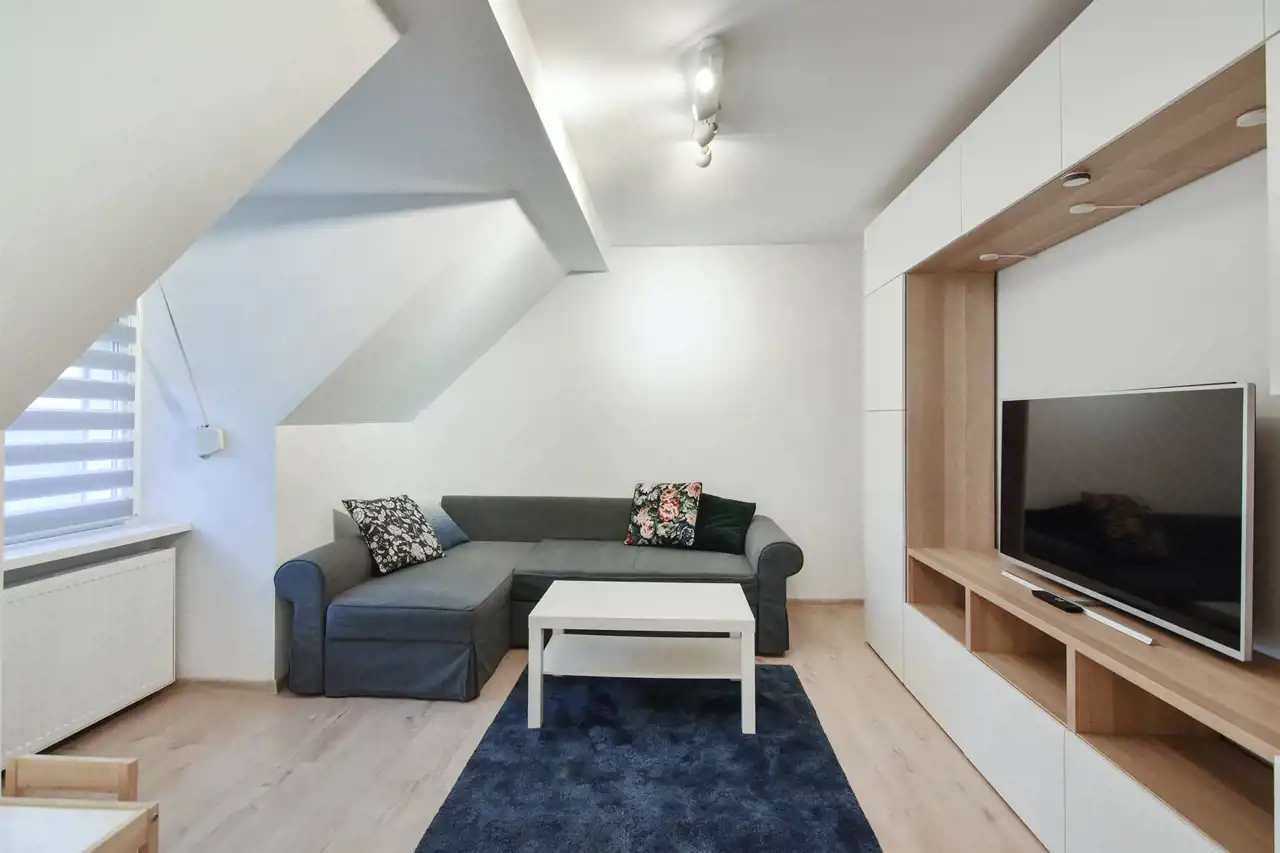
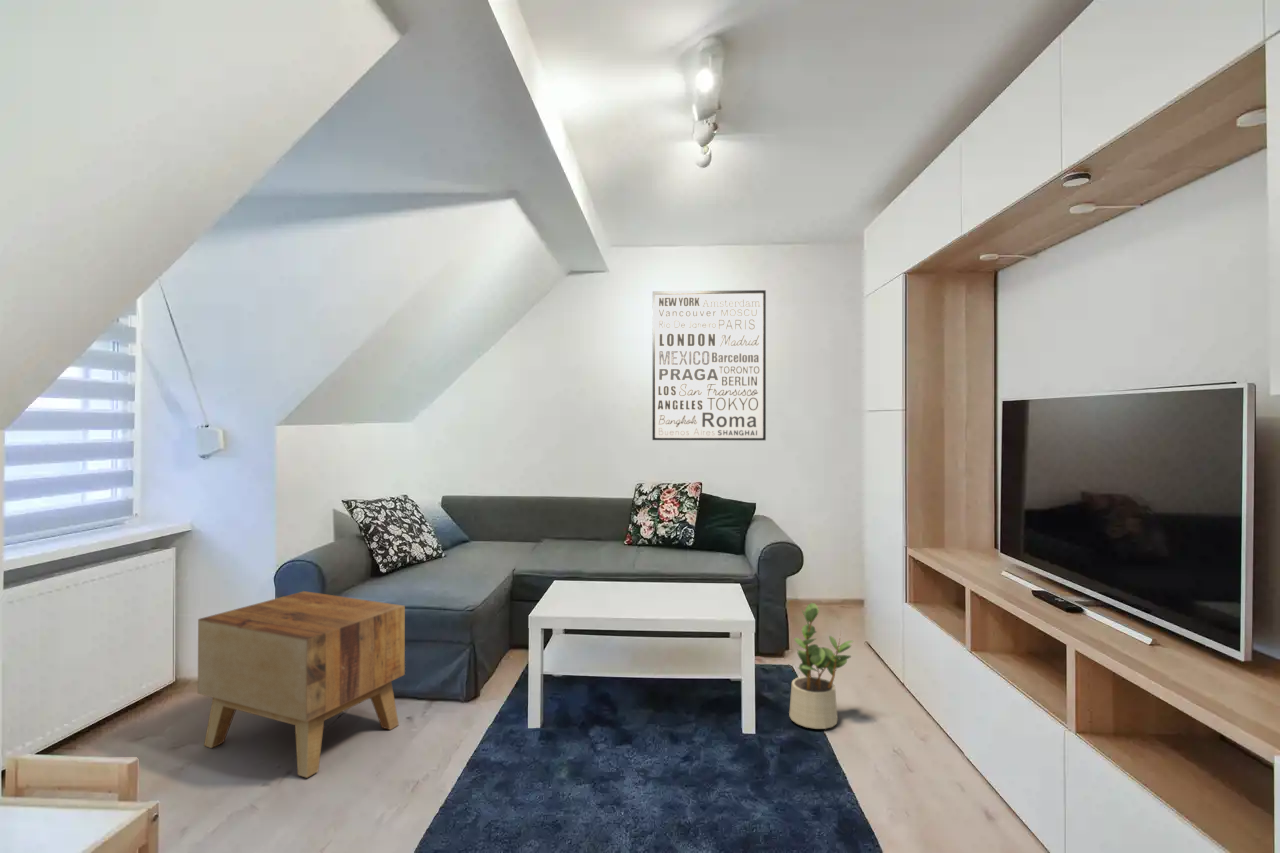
+ side table (307, 672)
+ wall art (708, 365)
+ potted plant (820, 661)
